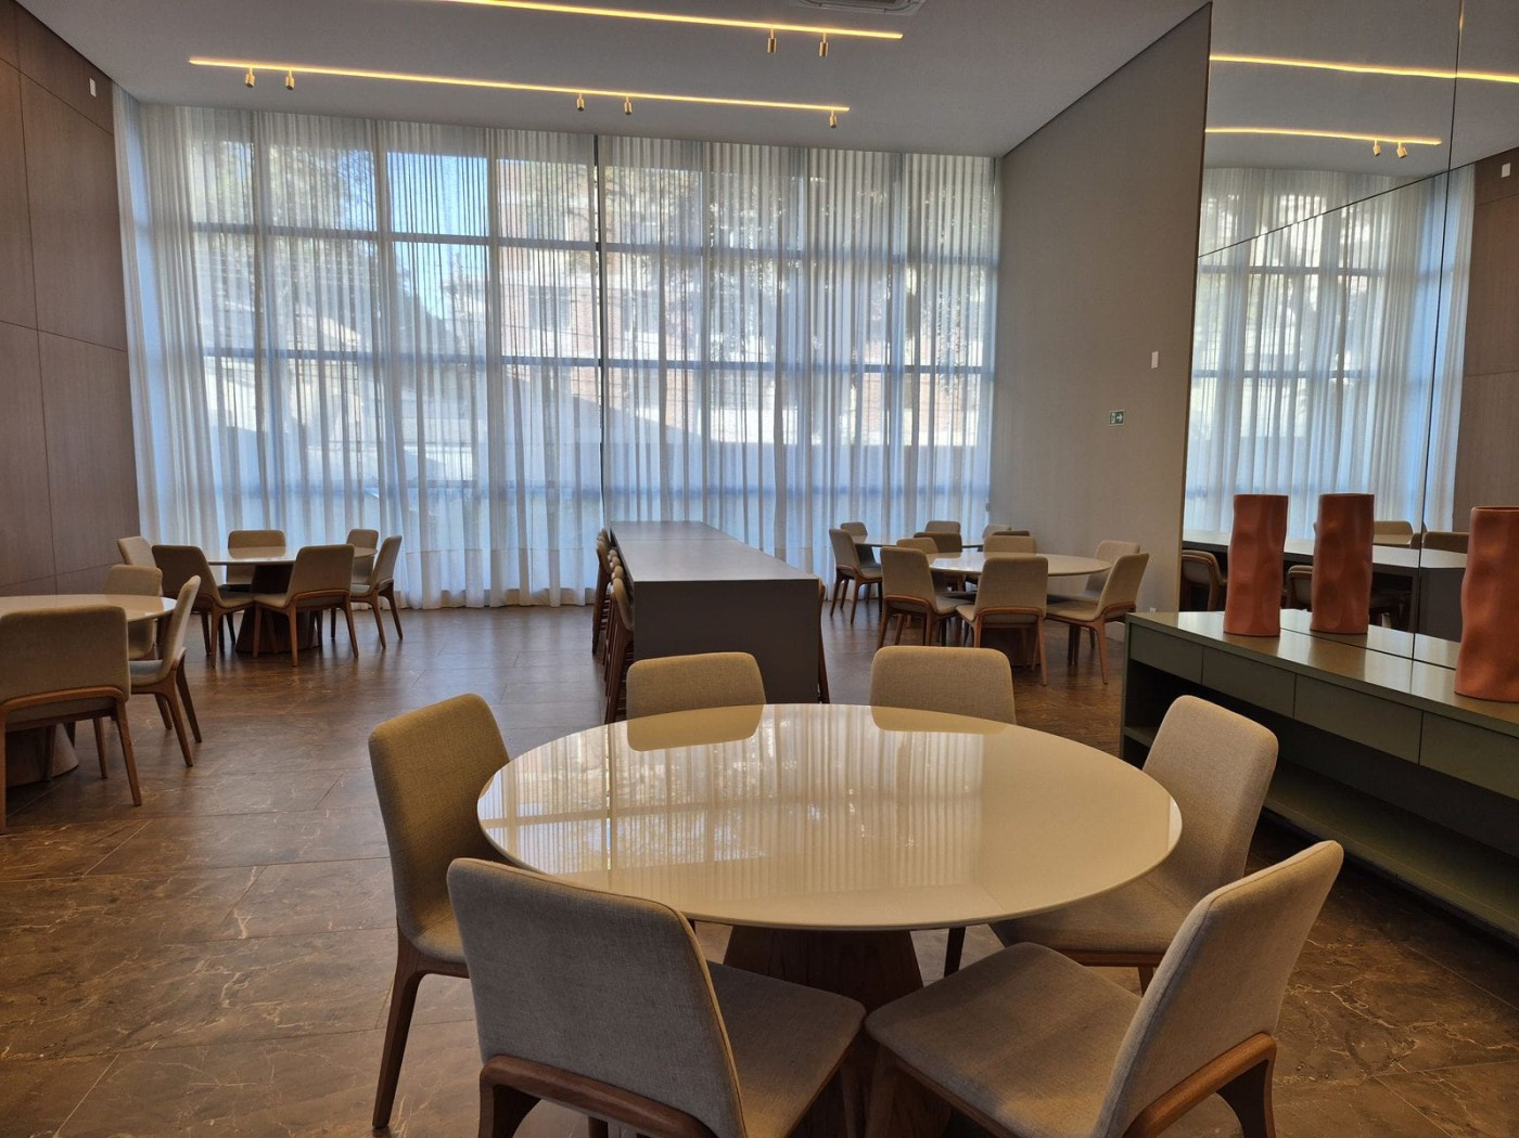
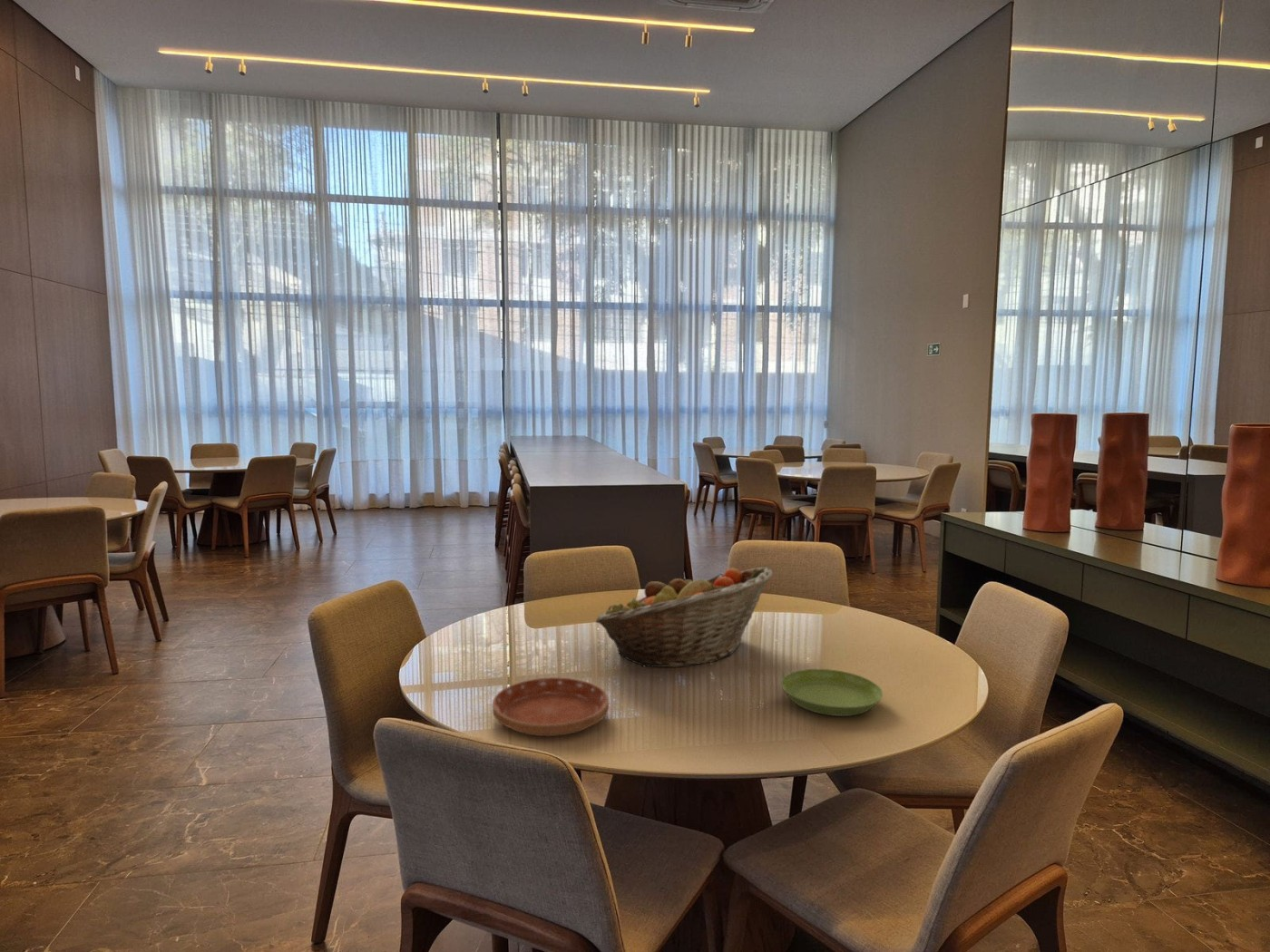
+ saucer (830, 694)
+ saucer (551, 707)
+ fruit basket (687, 608)
